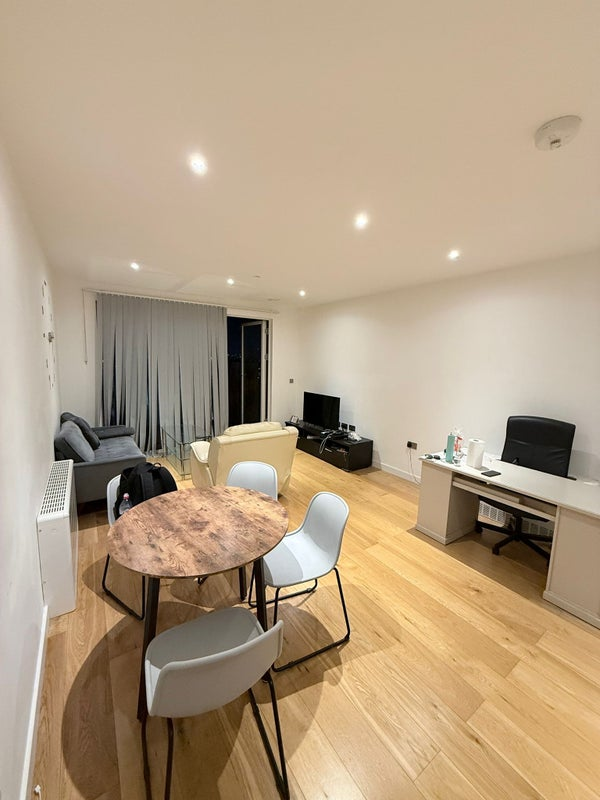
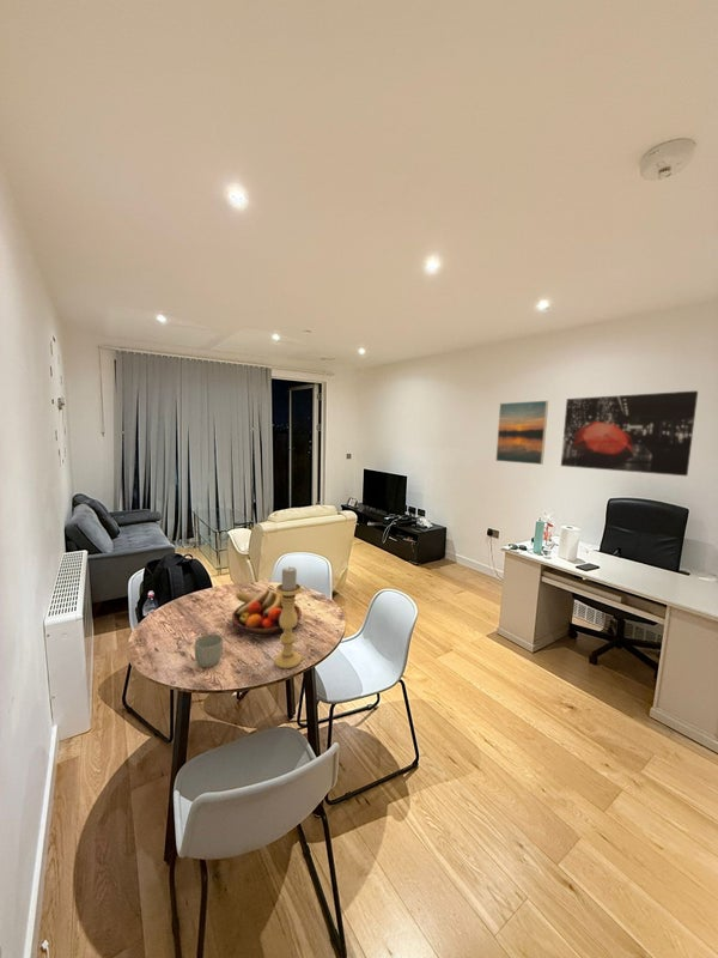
+ candle holder (288, 613)
+ mug (209, 649)
+ fruit bowl (266, 610)
+ wall art (620, 432)
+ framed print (521, 432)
